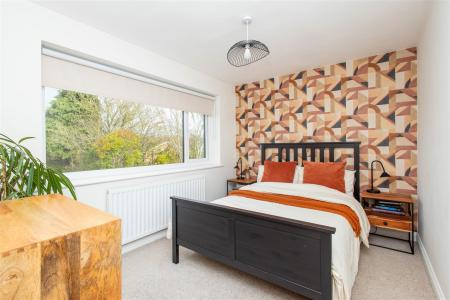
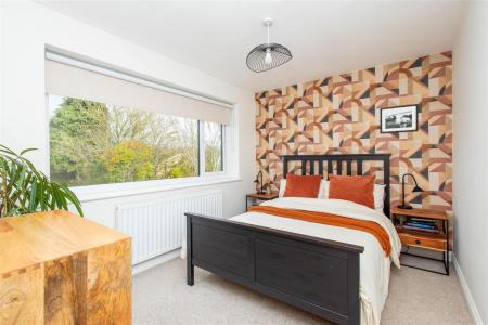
+ picture frame (398, 119)
